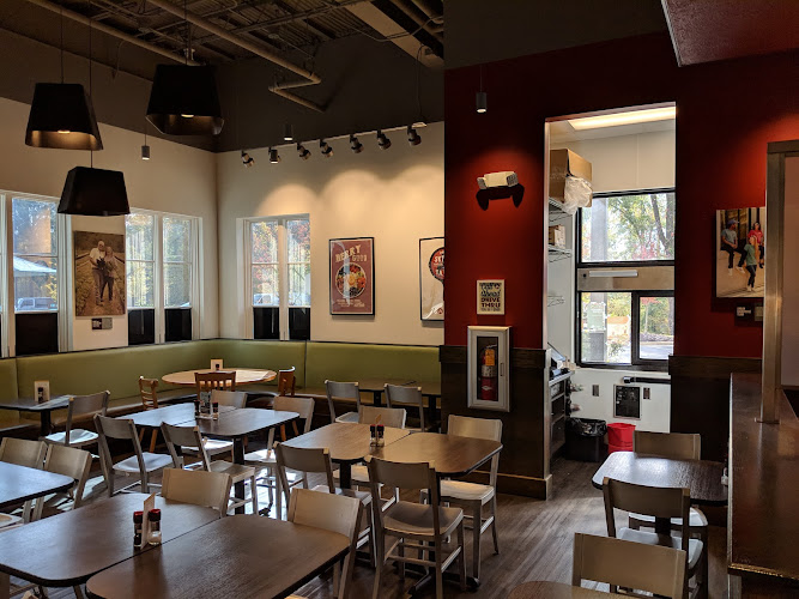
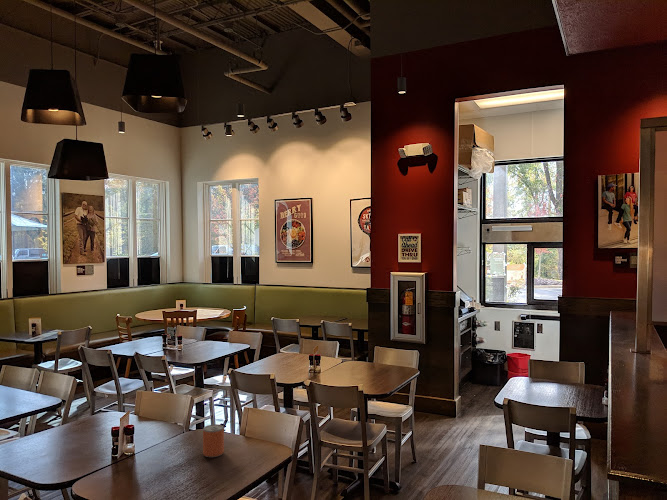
+ beverage can (213, 440)
